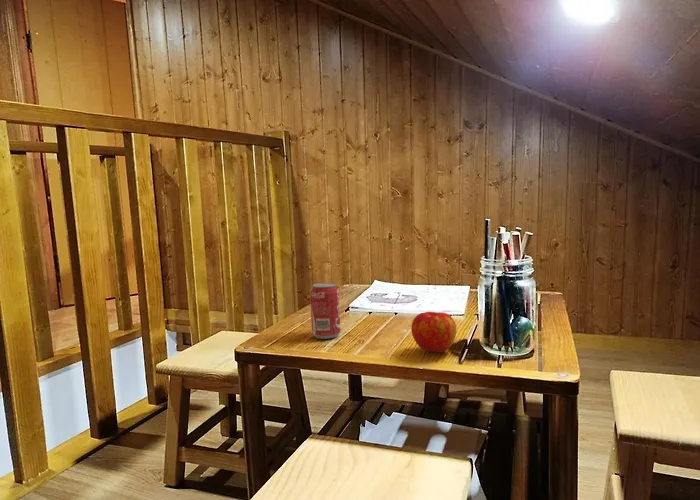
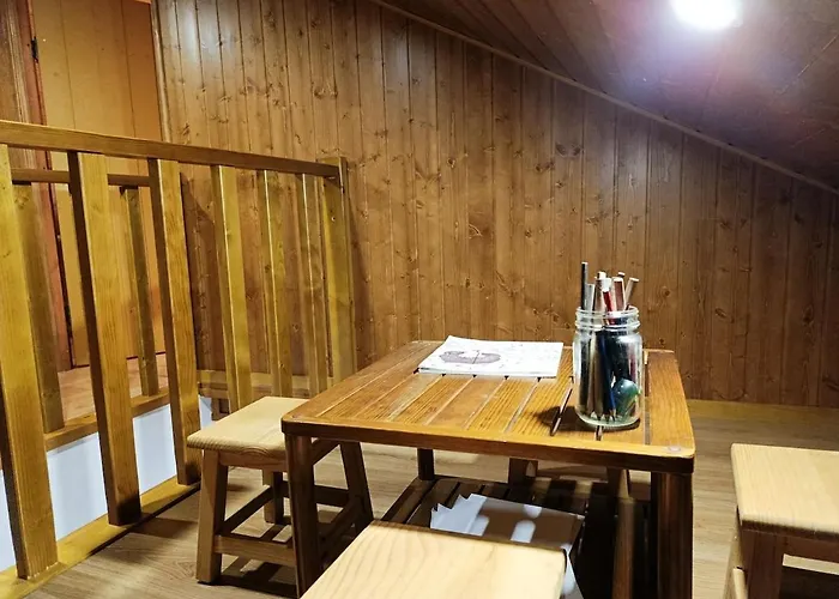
- beverage can (325, 310)
- apple (433, 332)
